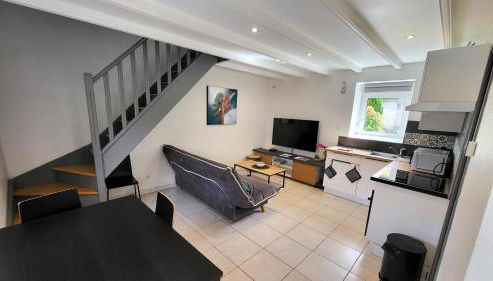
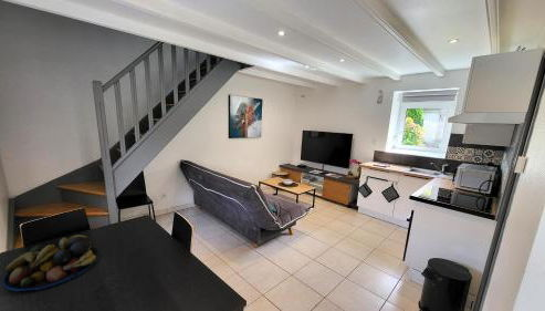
+ fruit bowl (54, 255)
